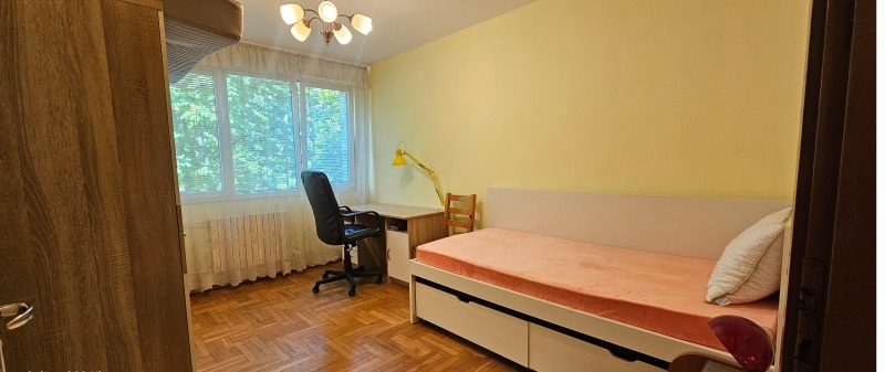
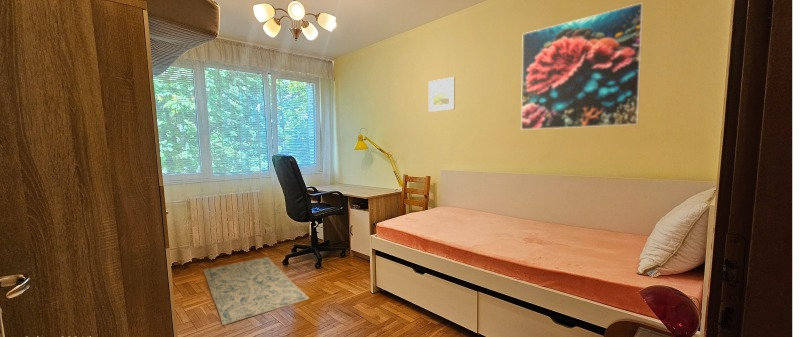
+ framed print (441, 95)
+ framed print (574, 74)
+ rug (250, 282)
